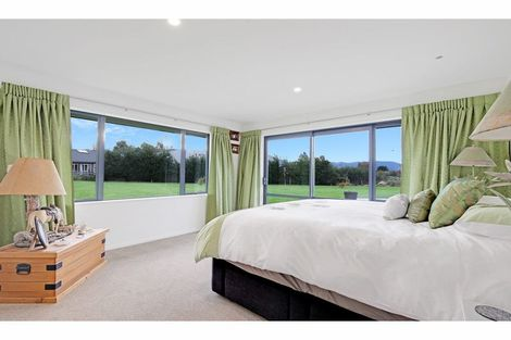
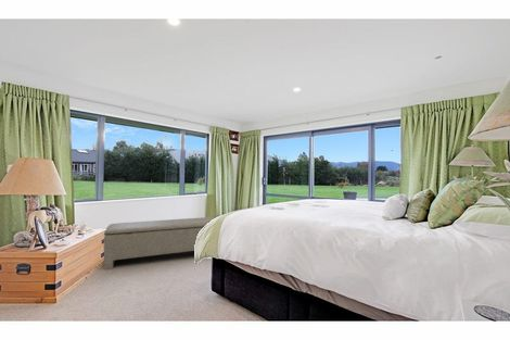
+ bench (169, 238)
